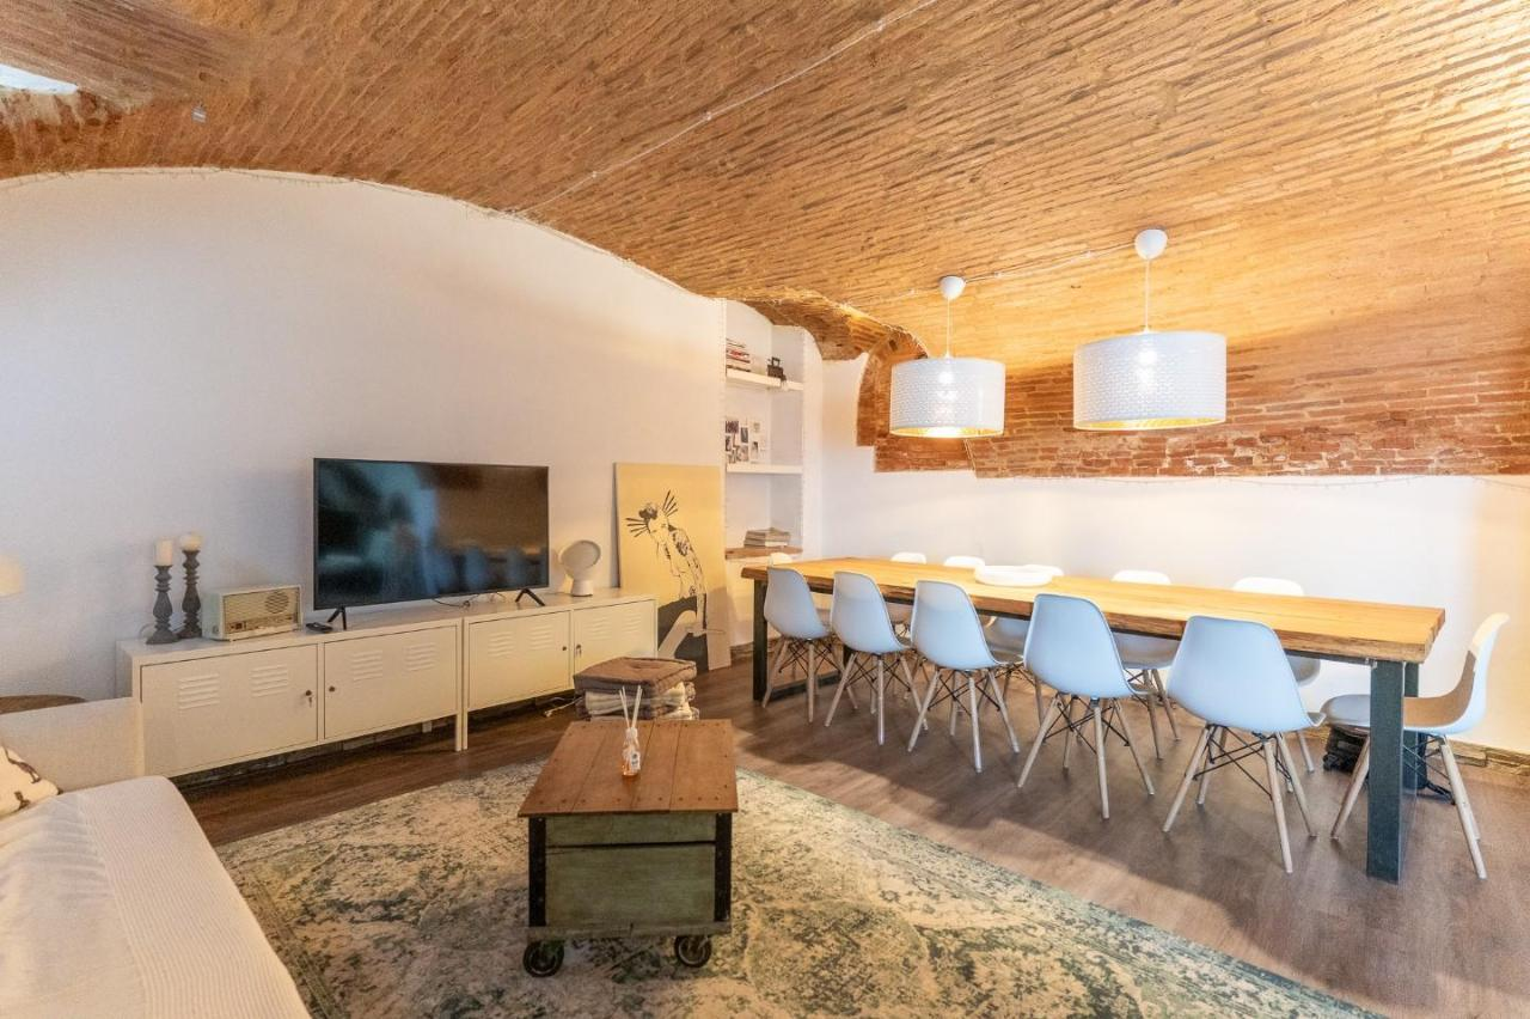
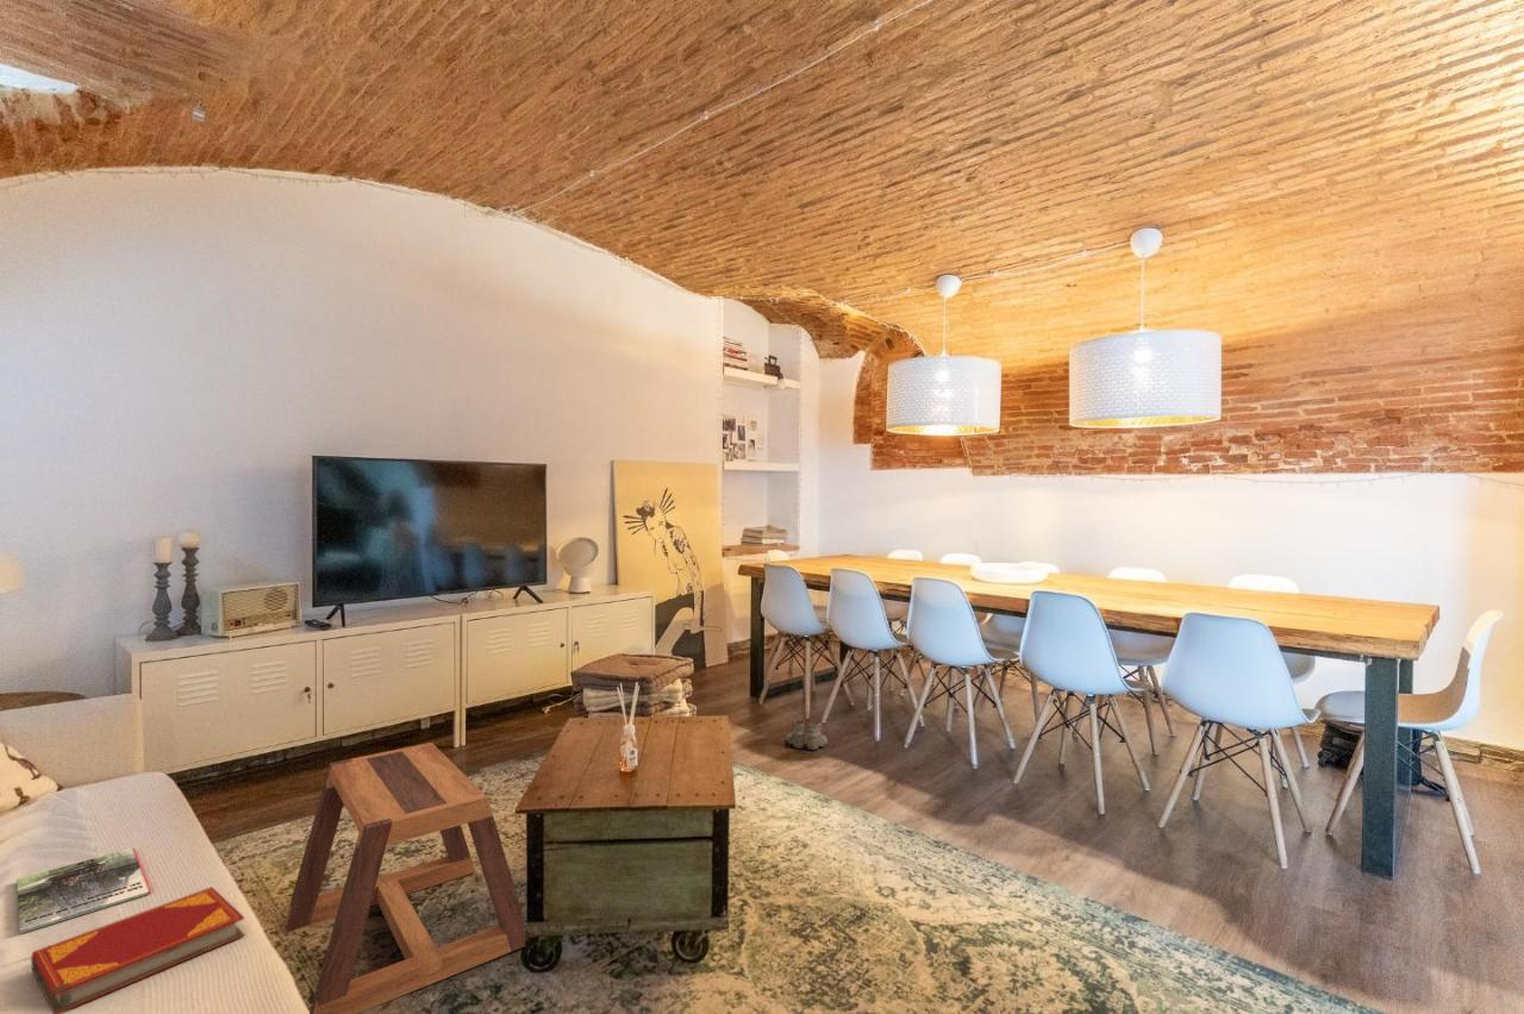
+ stool (408, 868)
+ hardback book (142, 943)
+ boots (807, 732)
+ magazine (82, 885)
